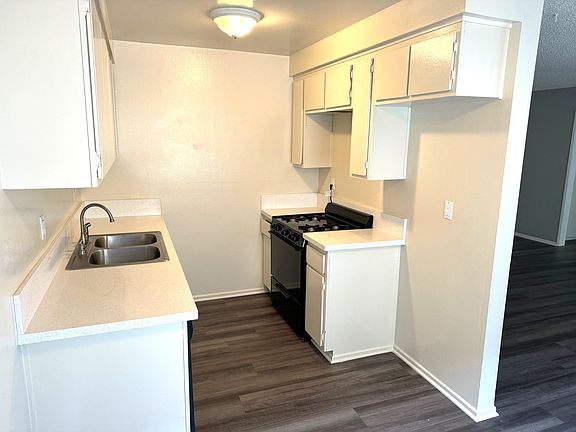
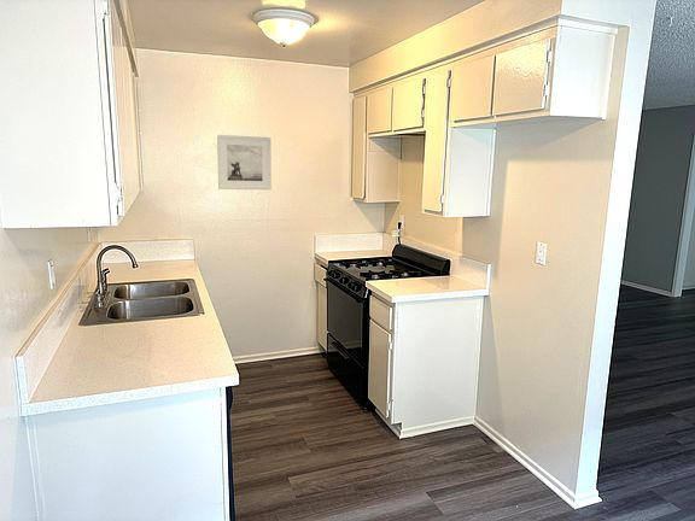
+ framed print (244, 163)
